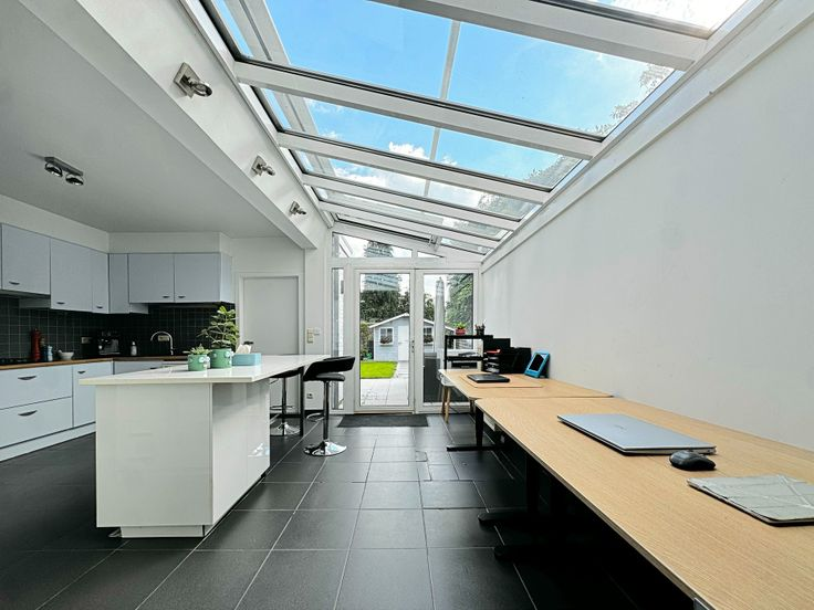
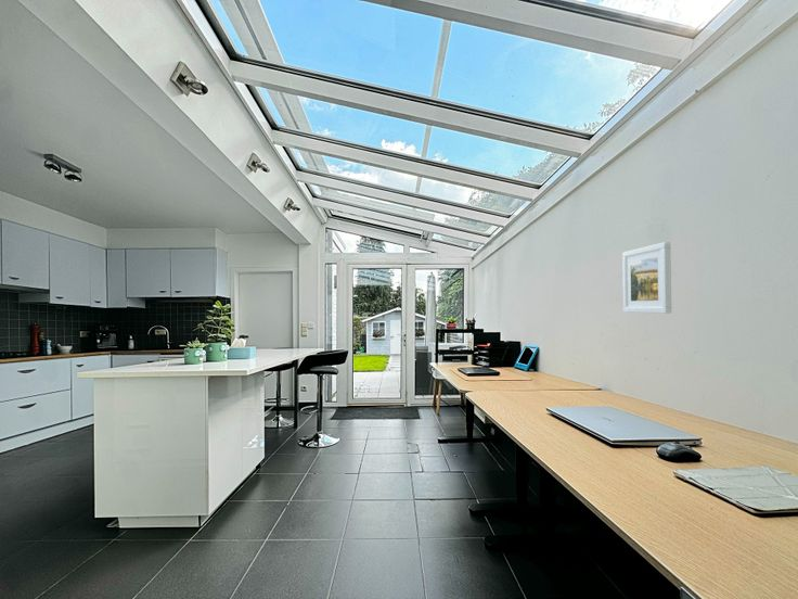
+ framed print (644, 280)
